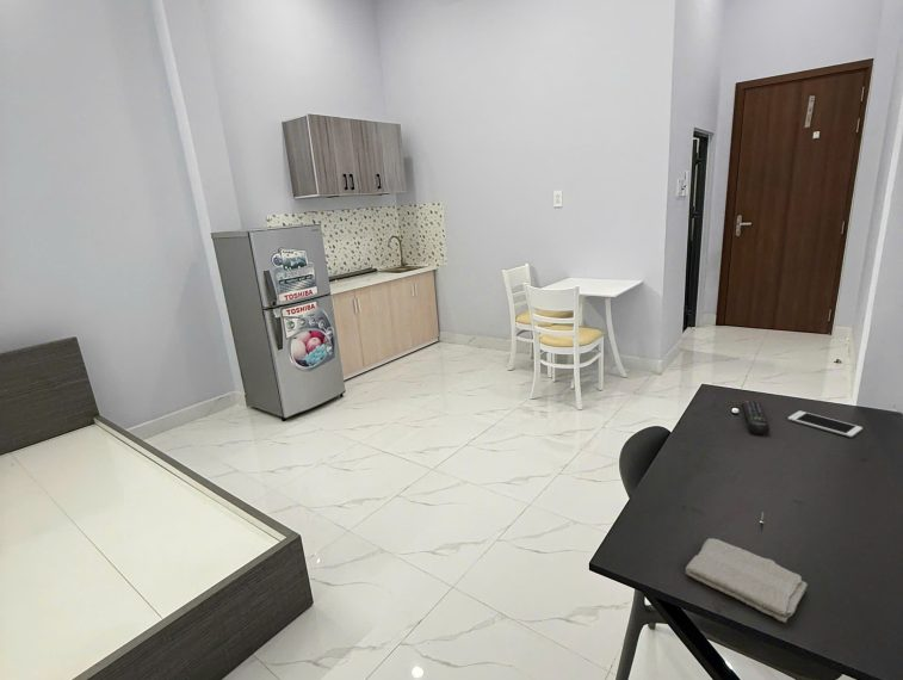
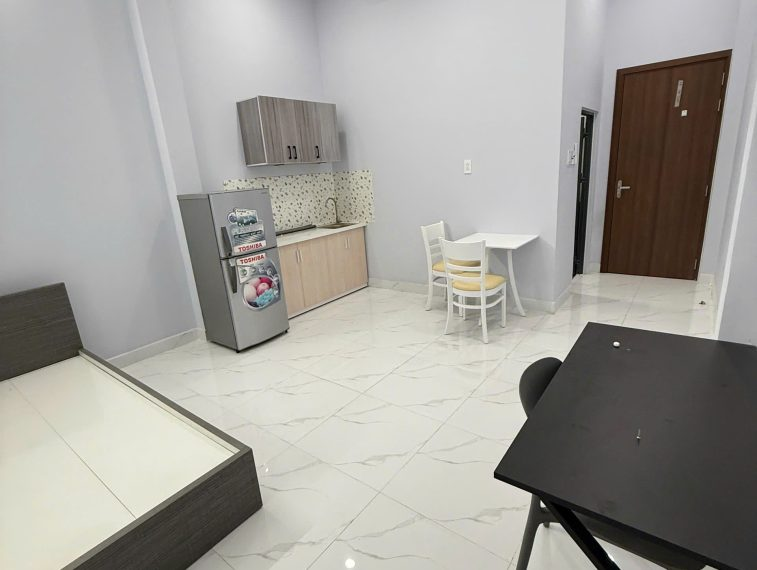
- remote control (754, 415)
- washcloth (744, 575)
- cell phone (823, 422)
